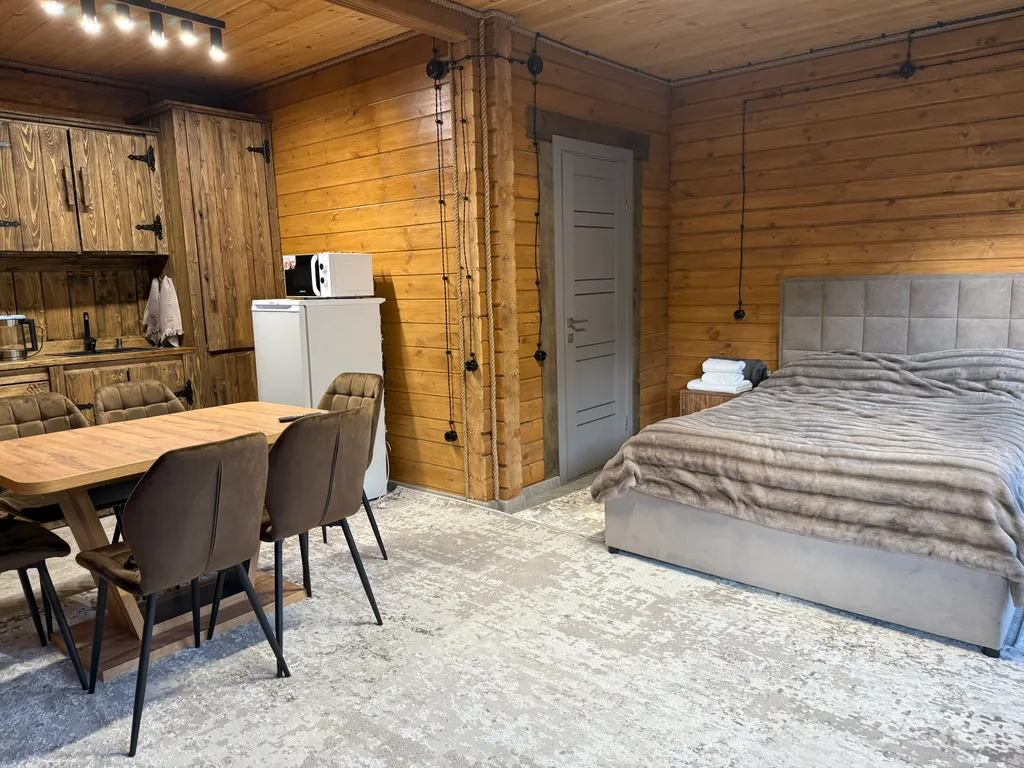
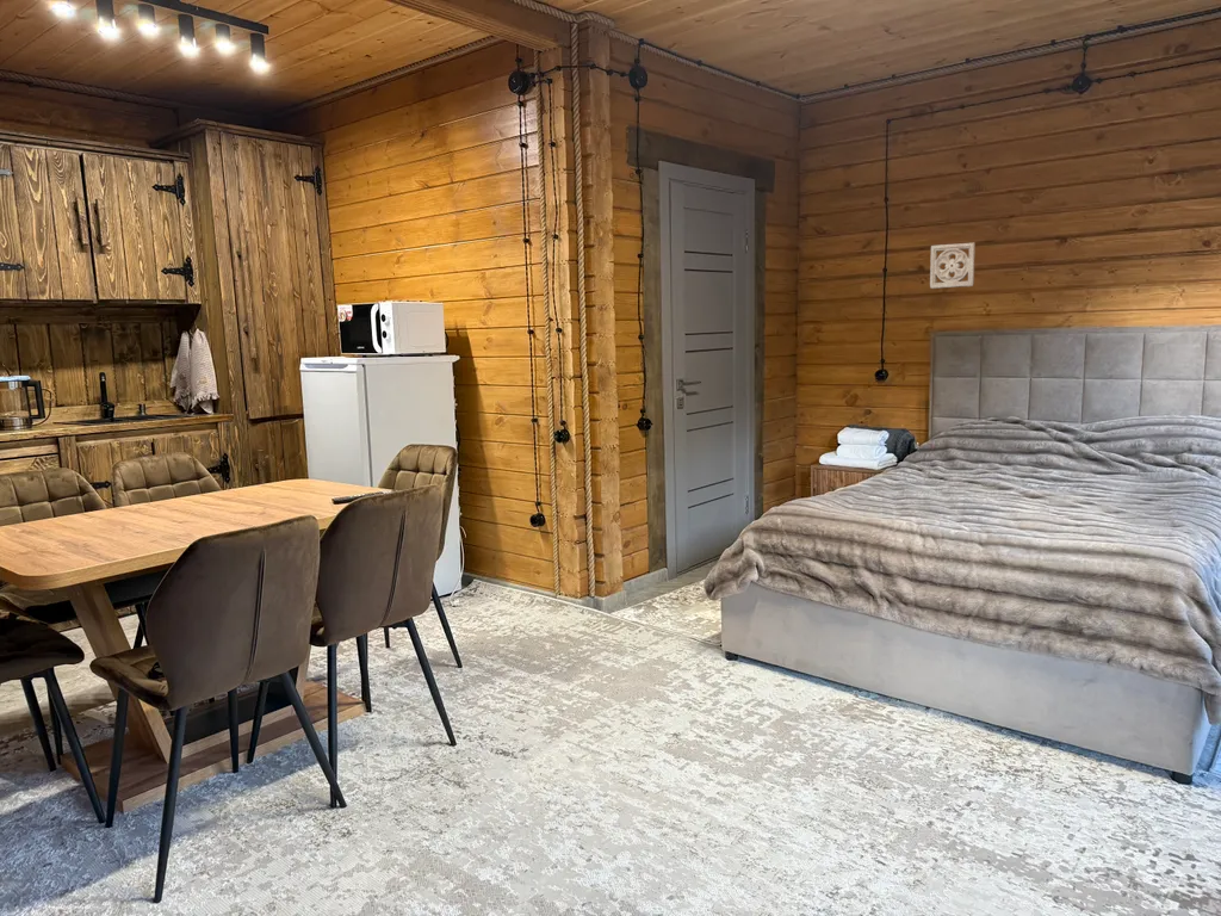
+ wall ornament (952, 266)
